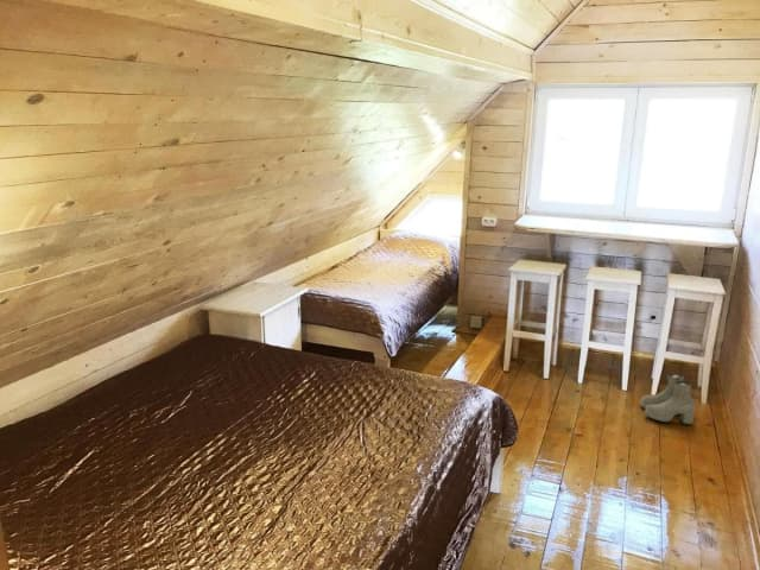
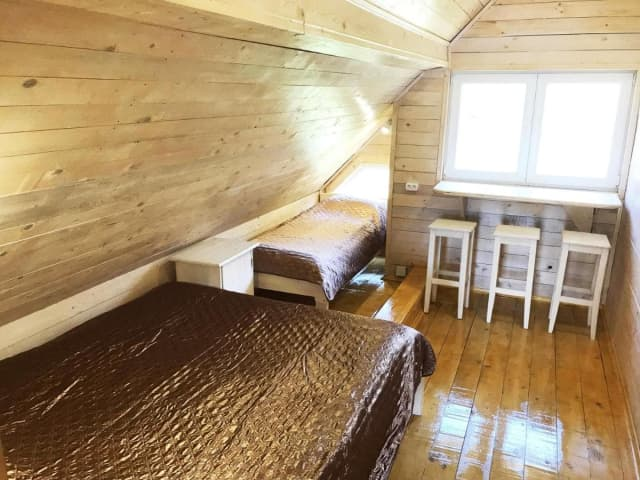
- boots (667, 395)
